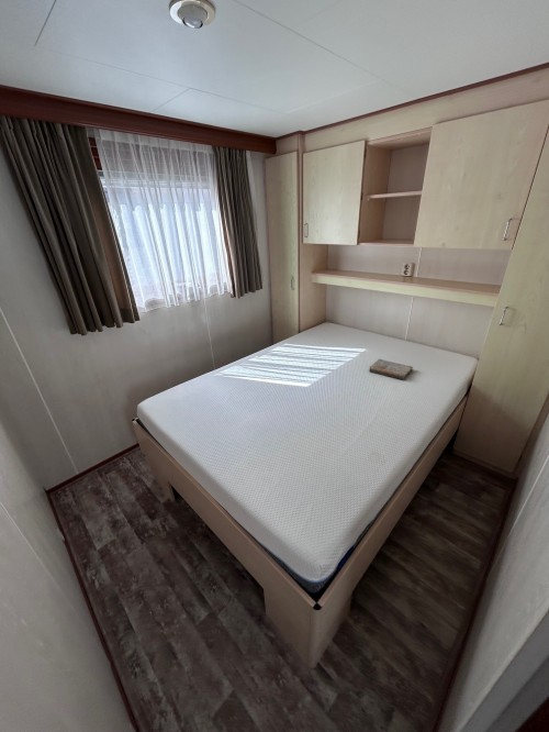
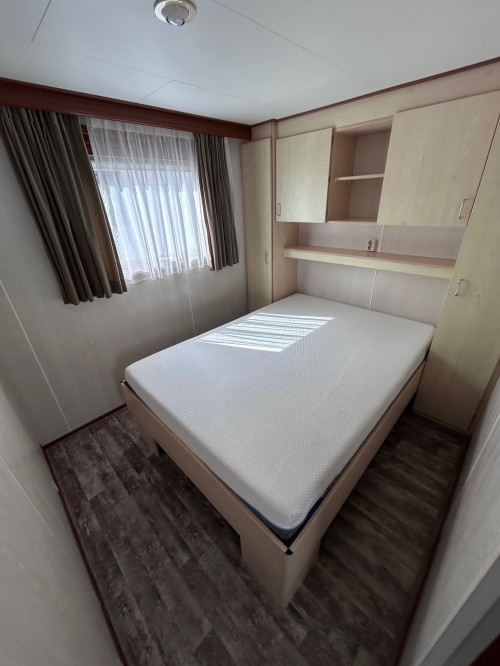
- book (390, 368)
